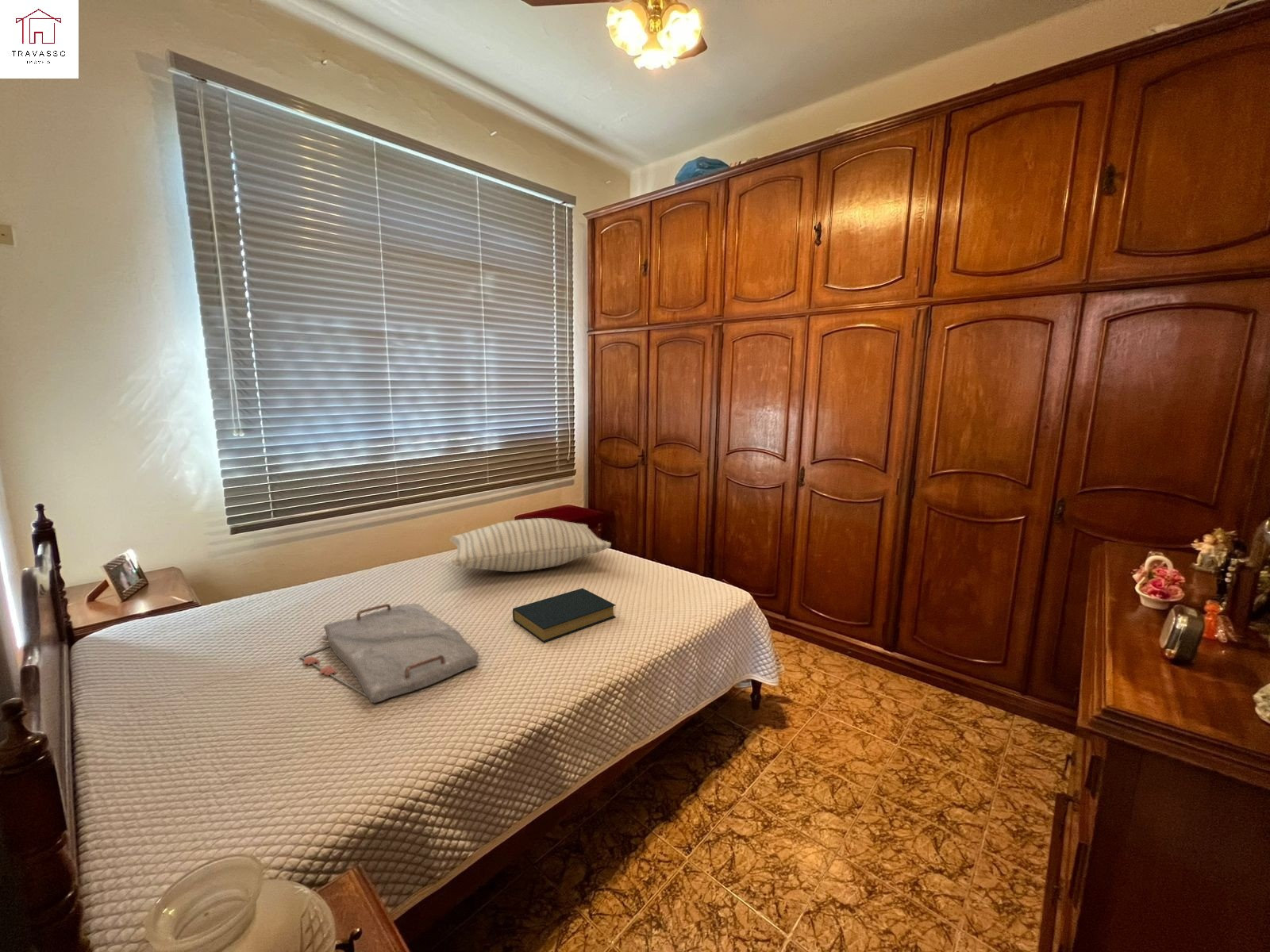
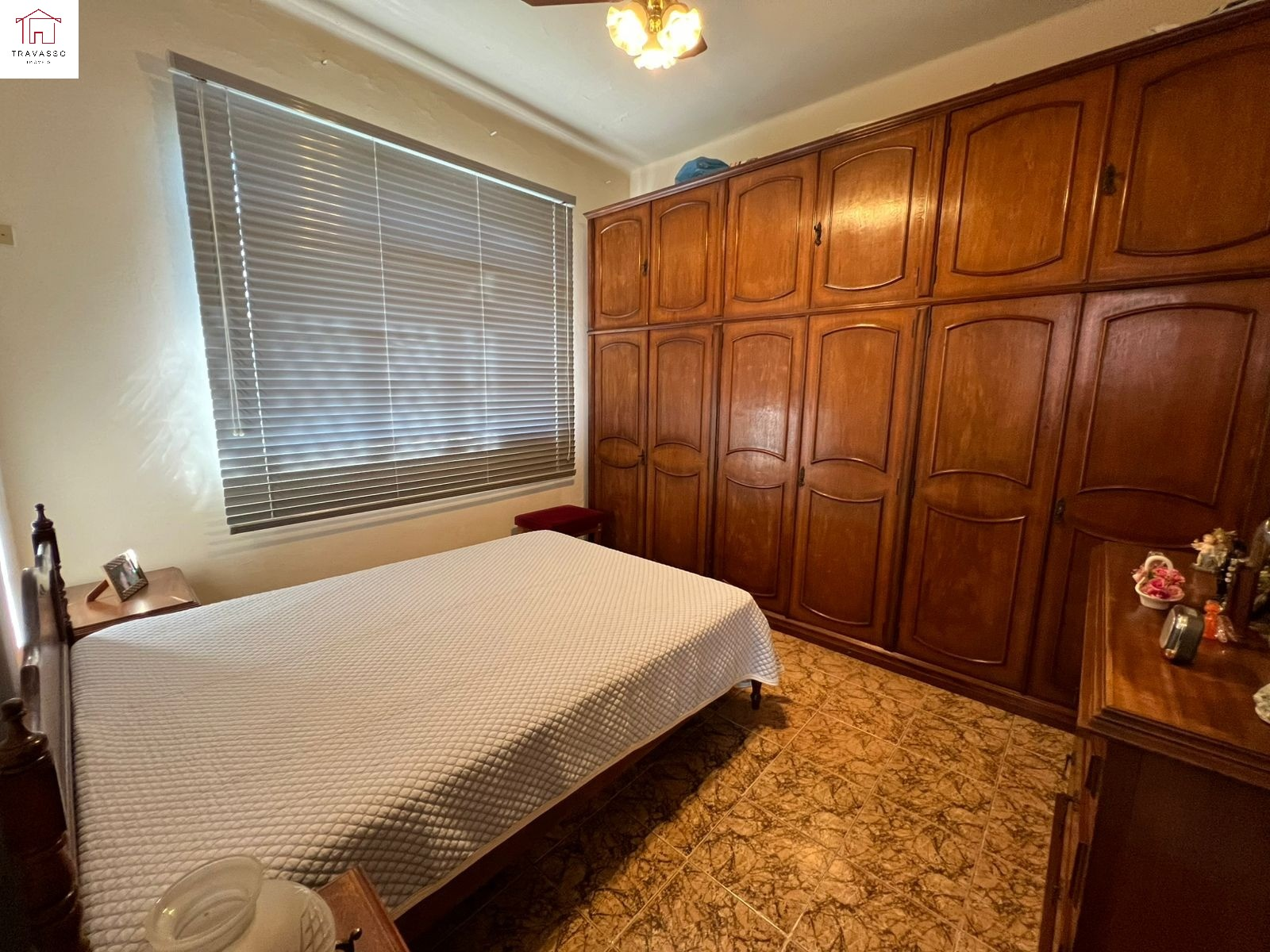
- pillow (528, 544)
- hardback book (564, 612)
- serving tray (384, 645)
